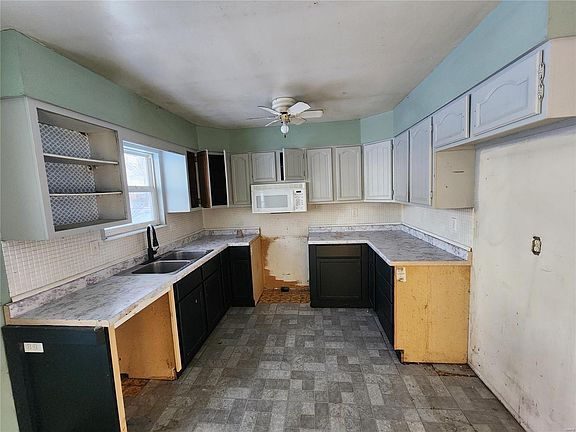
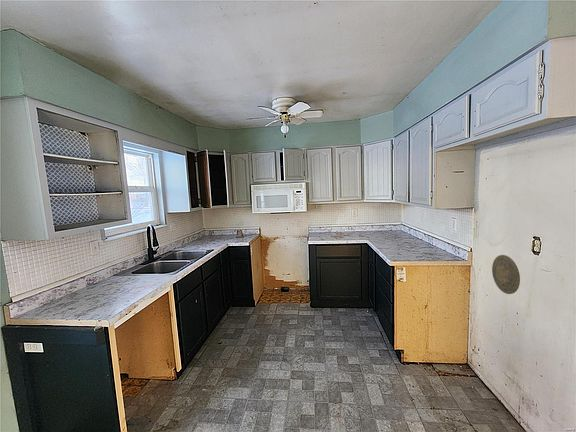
+ decorative plate (503, 274)
